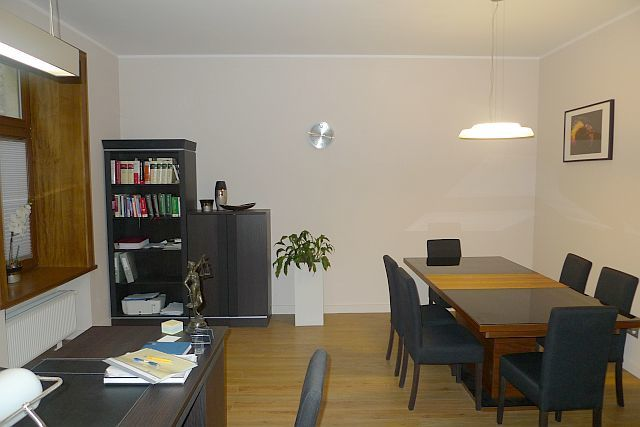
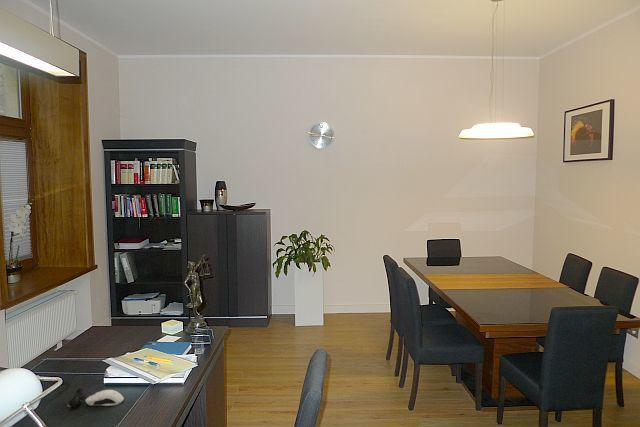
+ computer mouse (97, 396)
